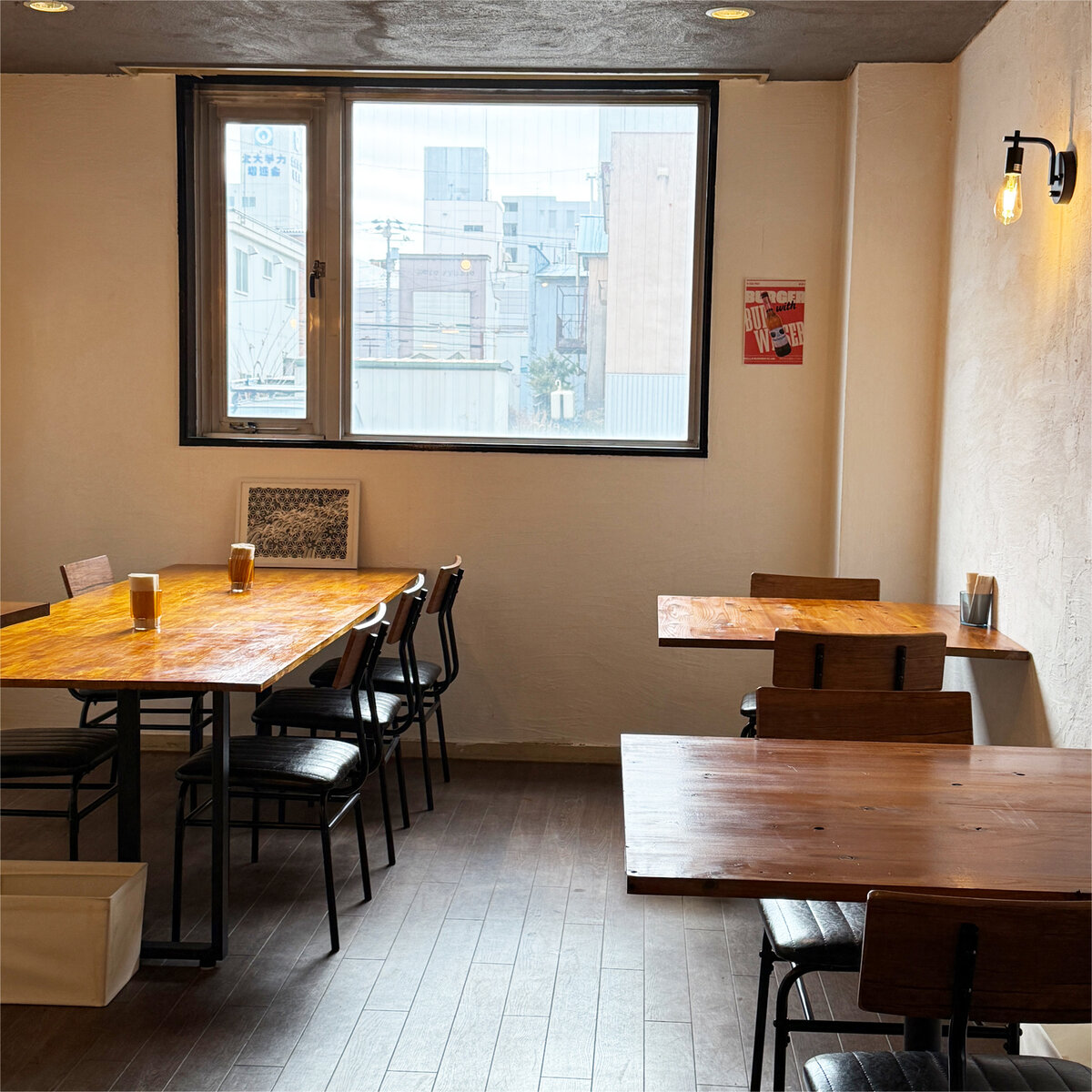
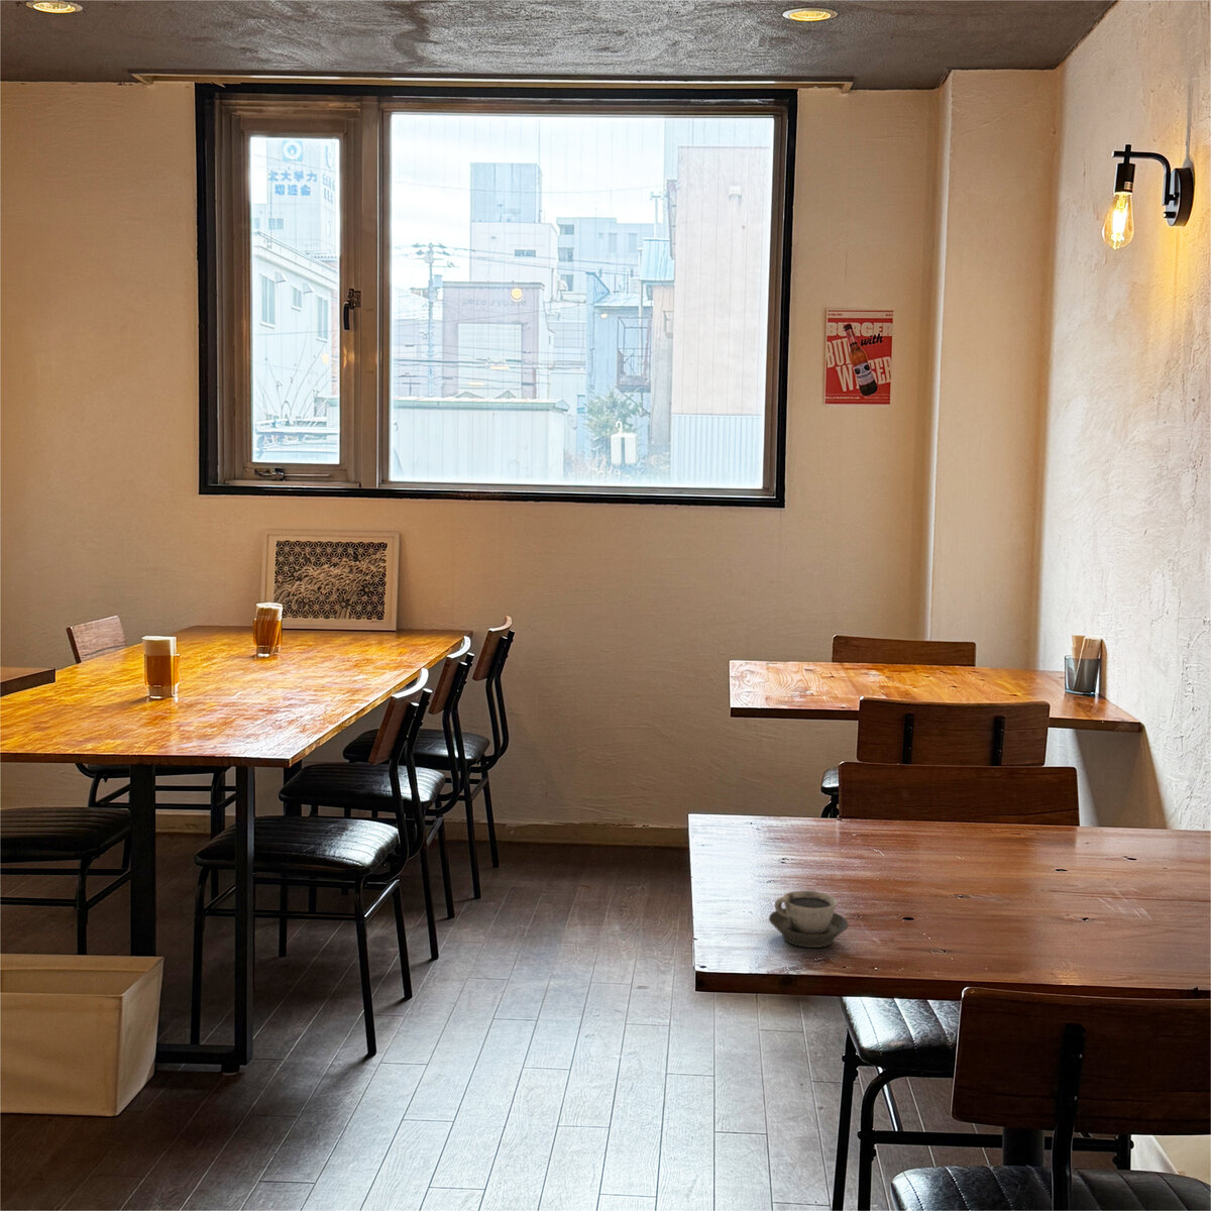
+ cup (808, 918)
